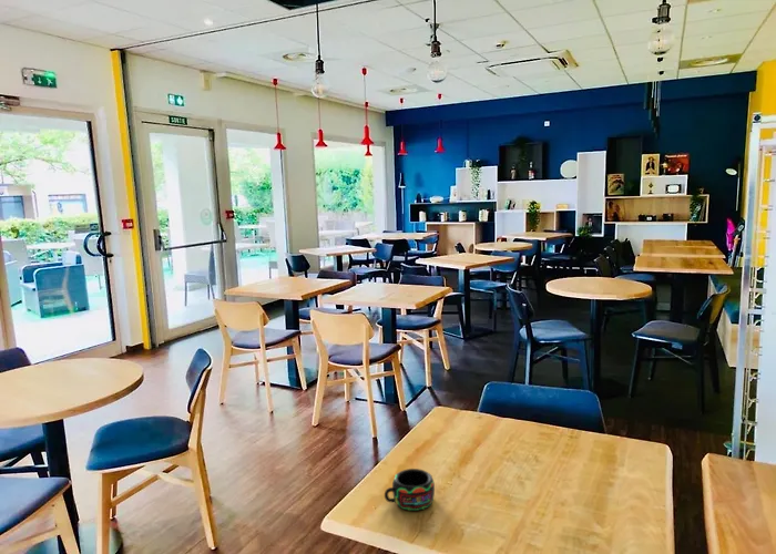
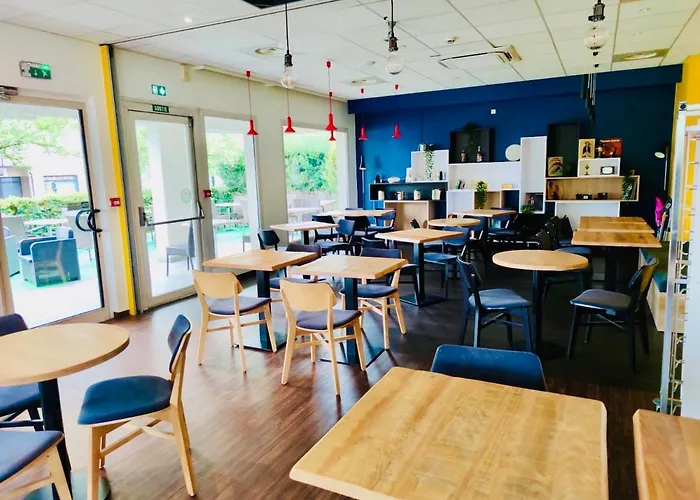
- mug (409, 489)
